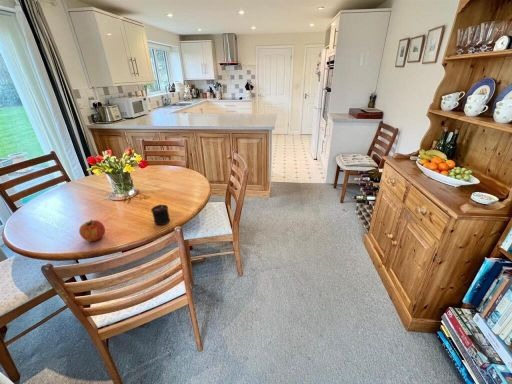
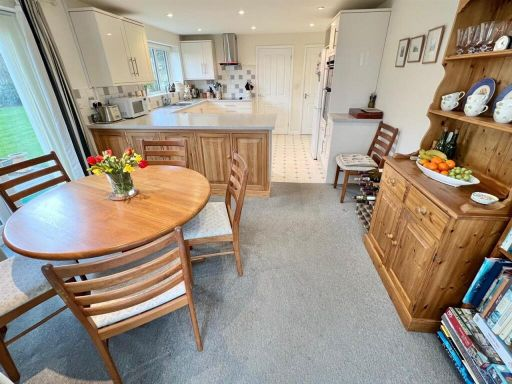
- candle (160, 211)
- apple (92, 229)
